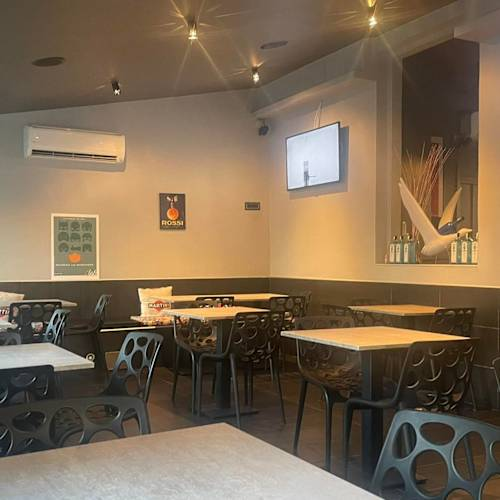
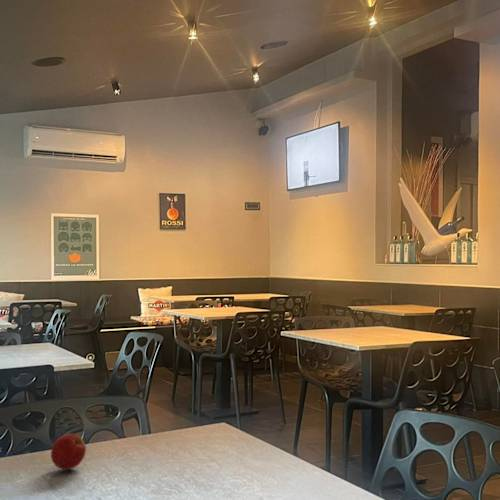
+ apple (68, 451)
